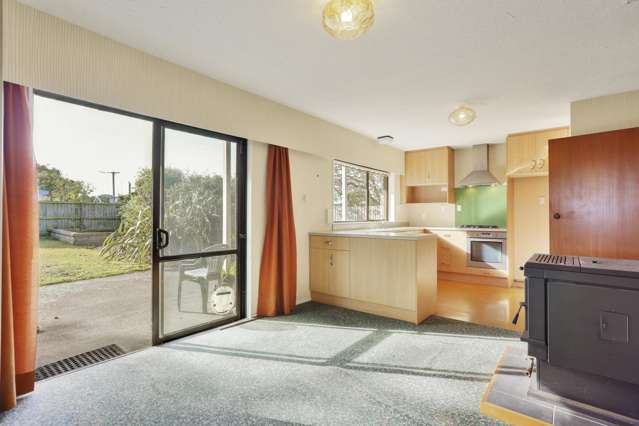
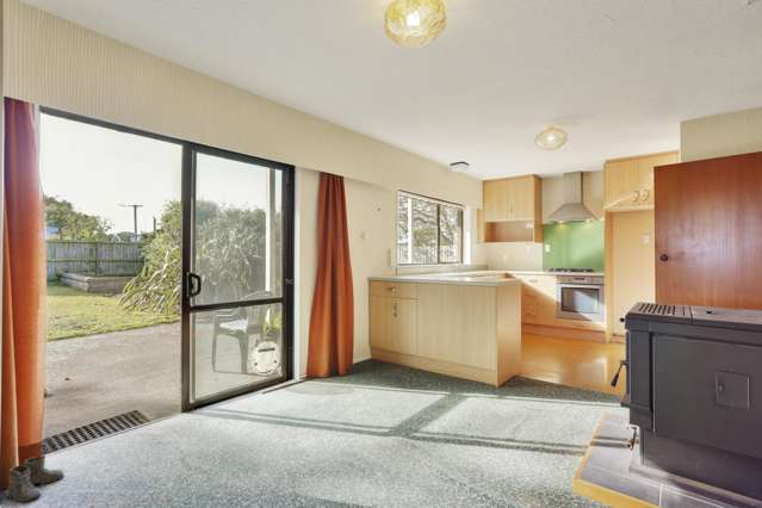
+ boots (33, 476)
